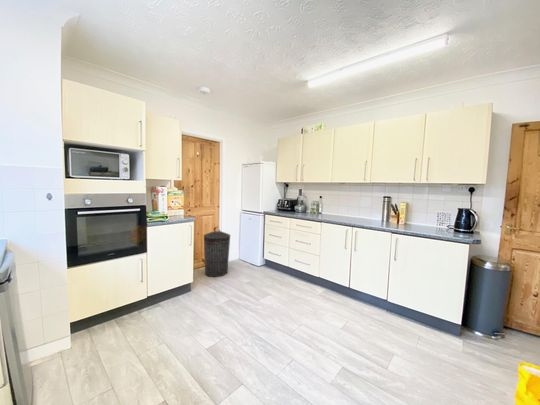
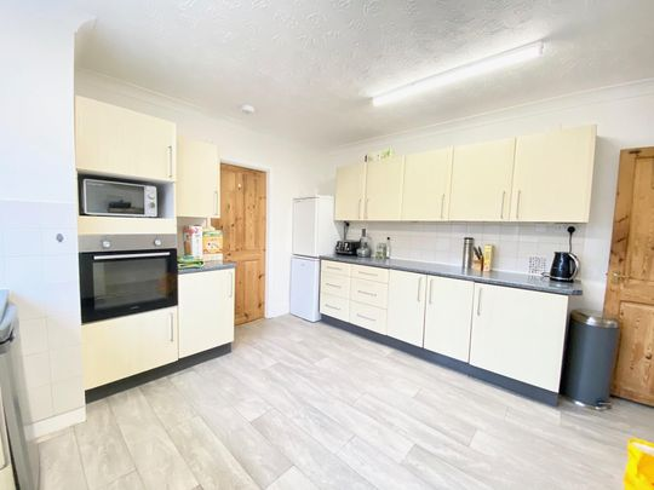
- trash can (216, 251)
